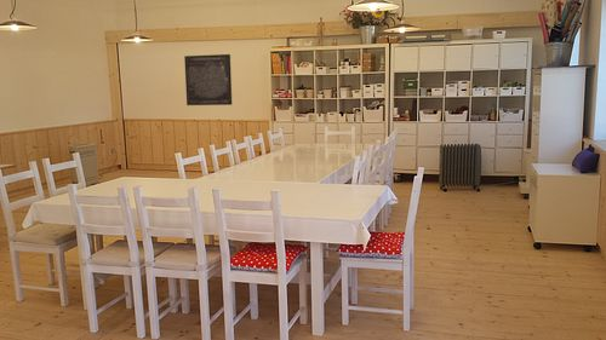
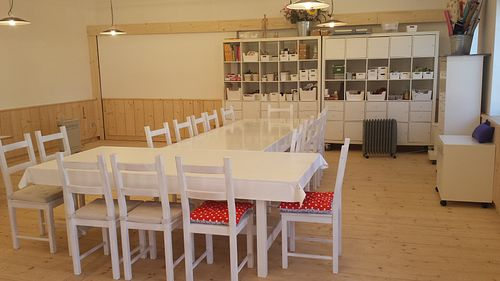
- wall art (207, 80)
